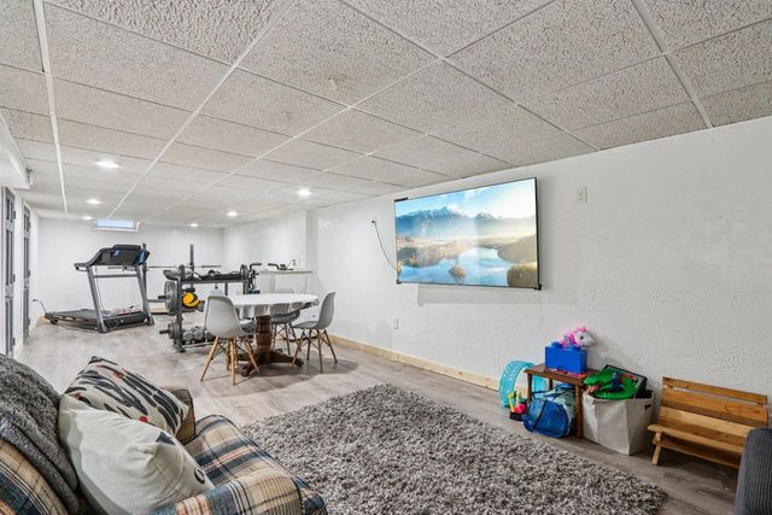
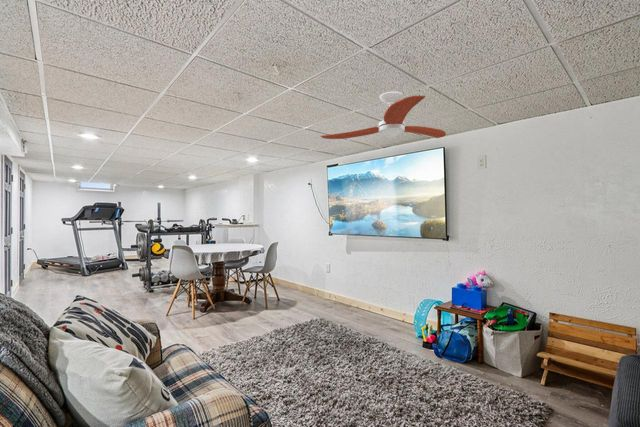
+ ceiling fan (384, 114)
